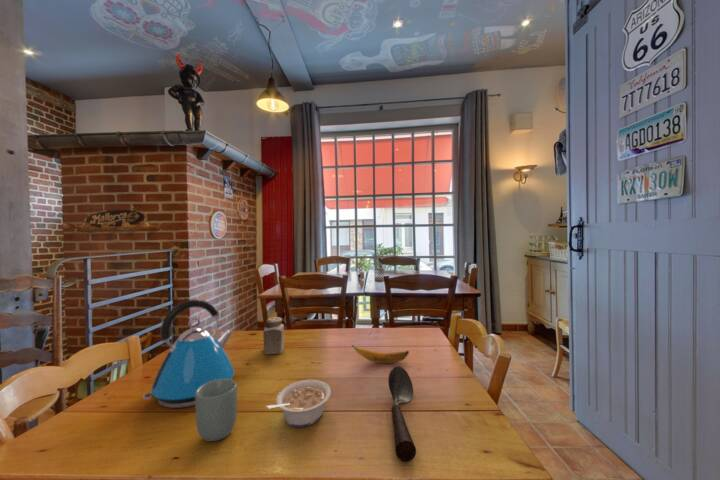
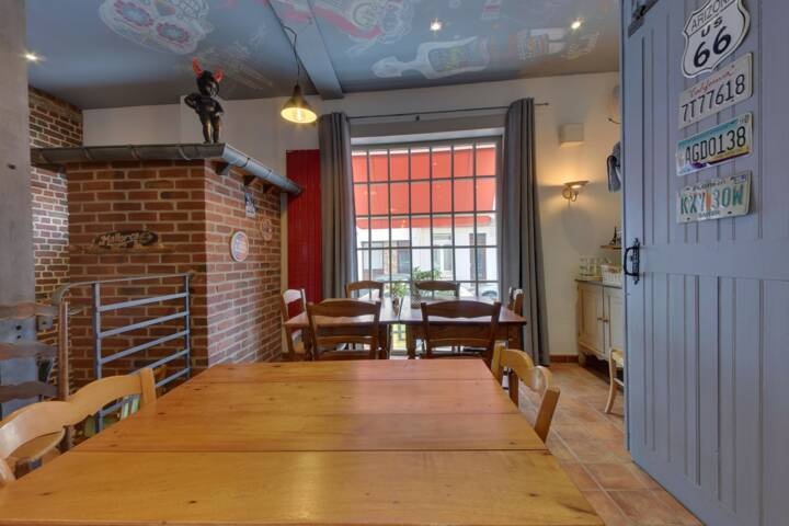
- kettle (191, 345)
- banana (380, 353)
- legume (303, 403)
- cup (217, 411)
- salt shaker (274, 334)
- spoon (404, 402)
